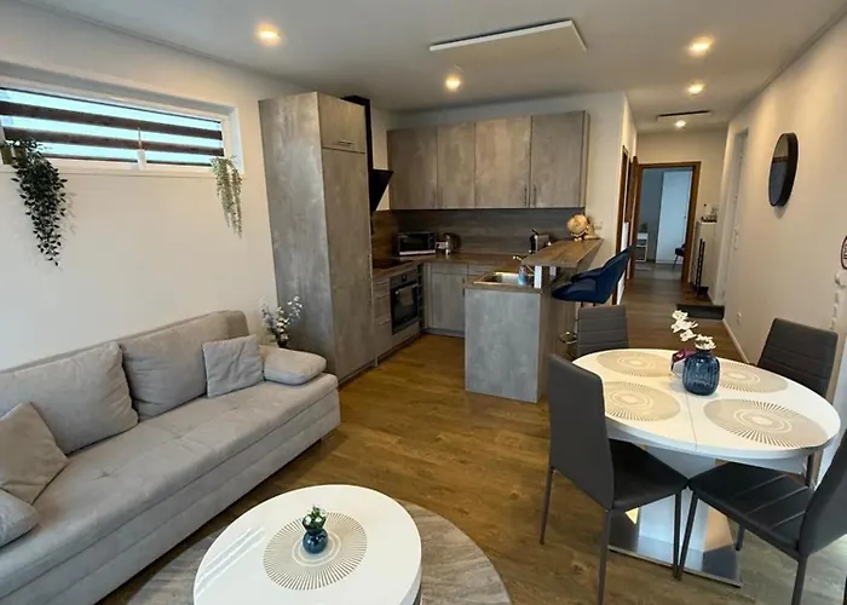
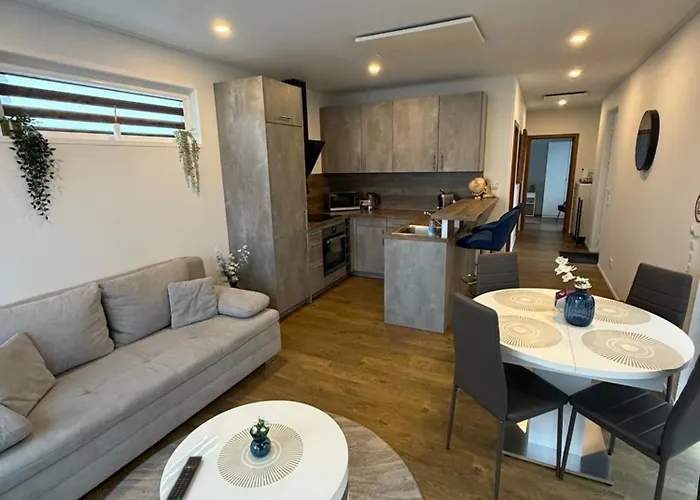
+ remote control (184, 480)
